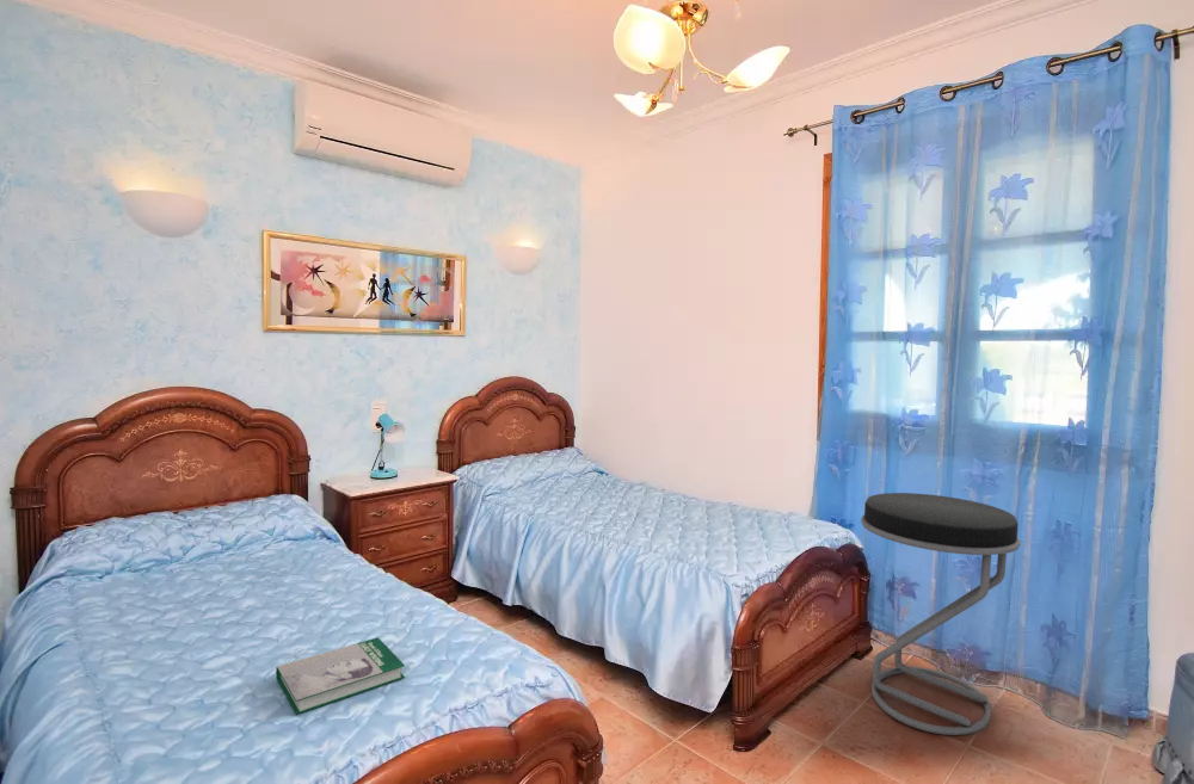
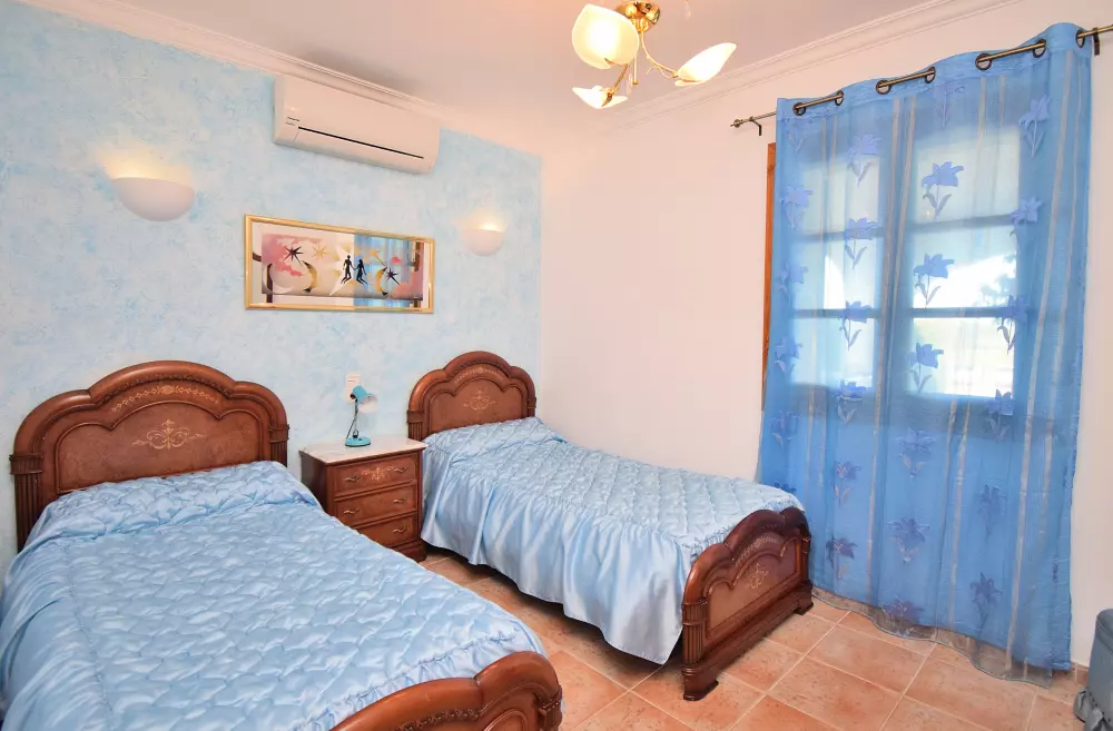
- stool (936, 612)
- book (340, 671)
